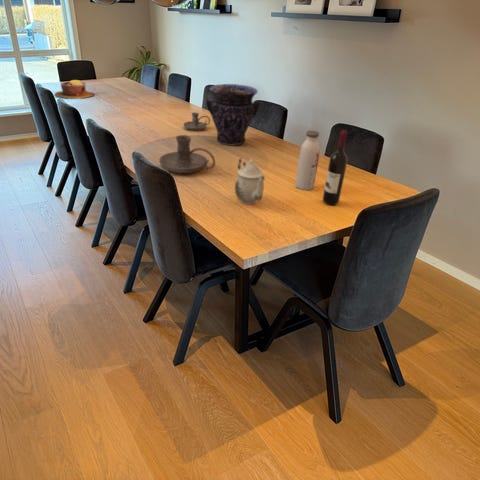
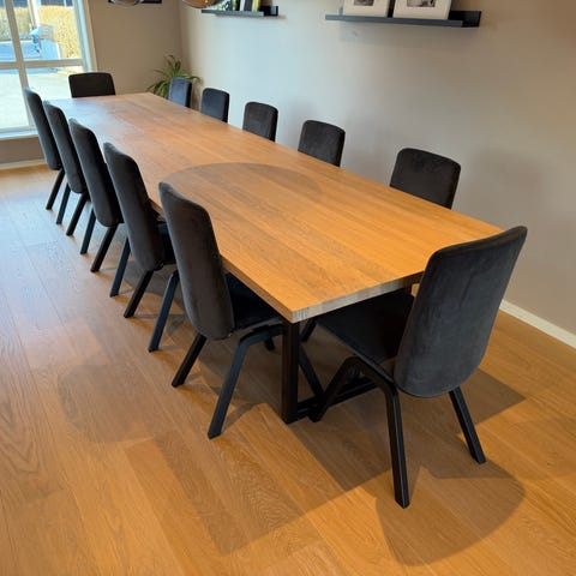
- teapot (250, 181)
- bowl (73, 88)
- candle holder (188, 154)
- vase (231, 116)
- wine bottle (336, 168)
- water bottle (308, 160)
- candle holder (197, 120)
